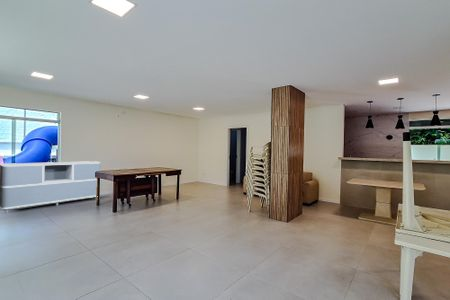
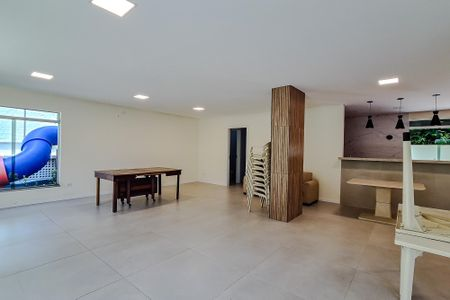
- sideboard (55, 183)
